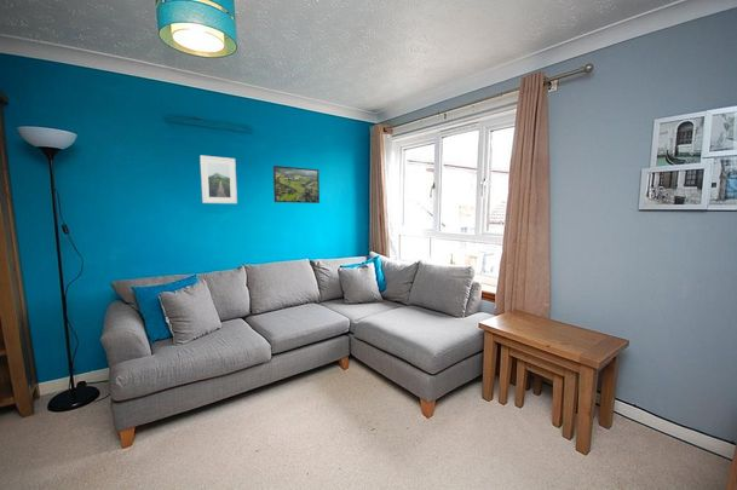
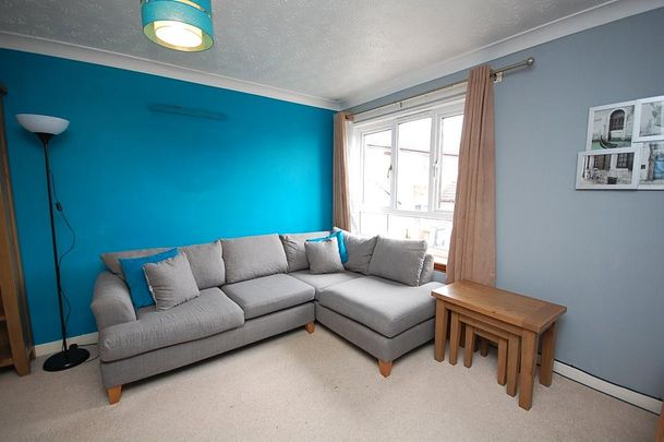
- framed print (296, 185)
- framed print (219, 180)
